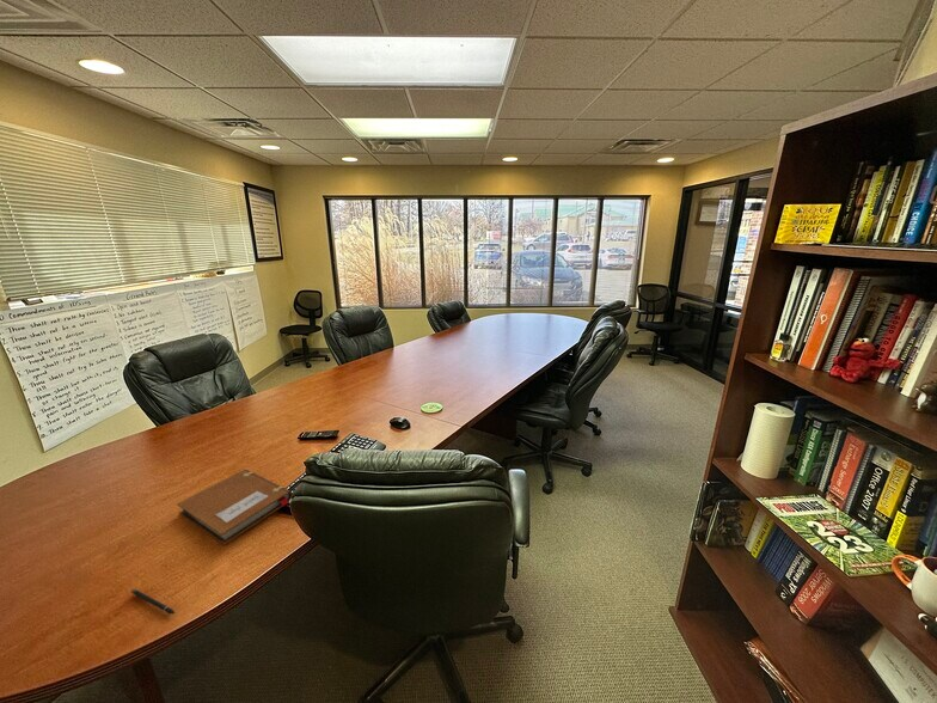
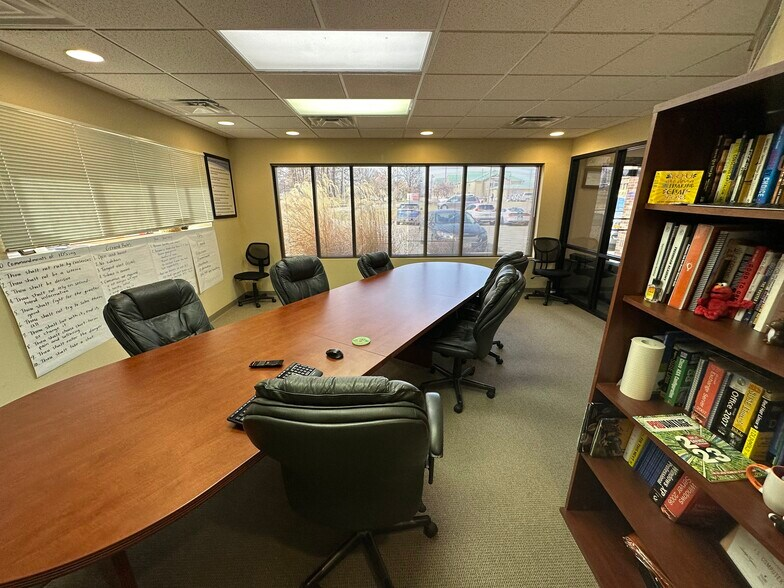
- pen (153, 601)
- notebook (238, 501)
